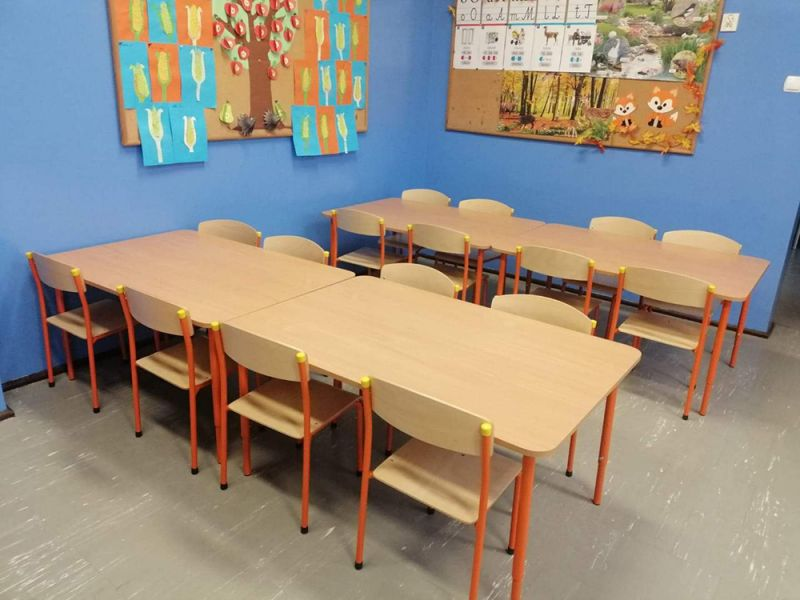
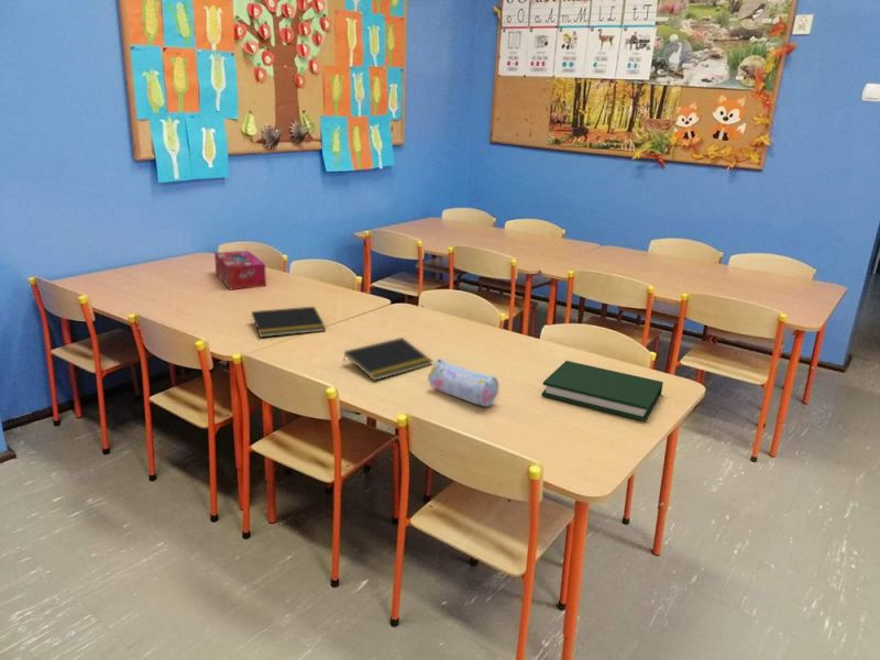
+ notepad (288, 320)
+ pencil case (463, 382)
+ tissue box (239, 268)
+ notepad (388, 358)
+ hardback book (603, 388)
